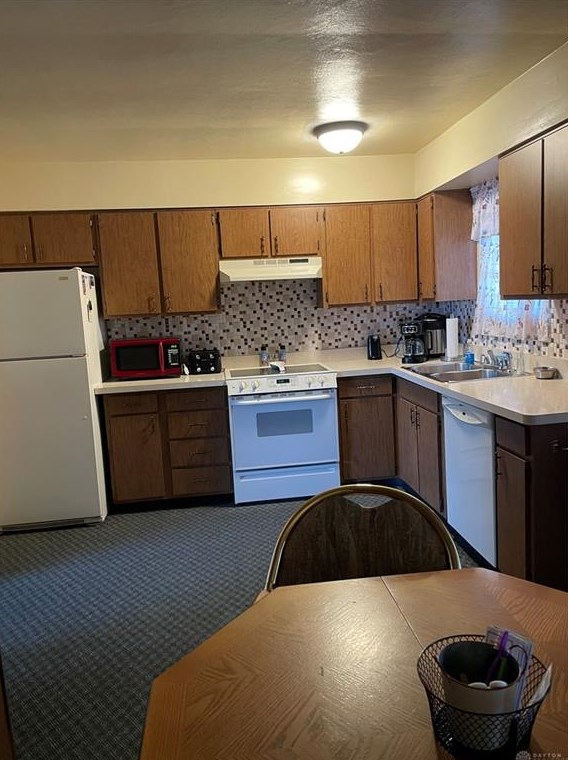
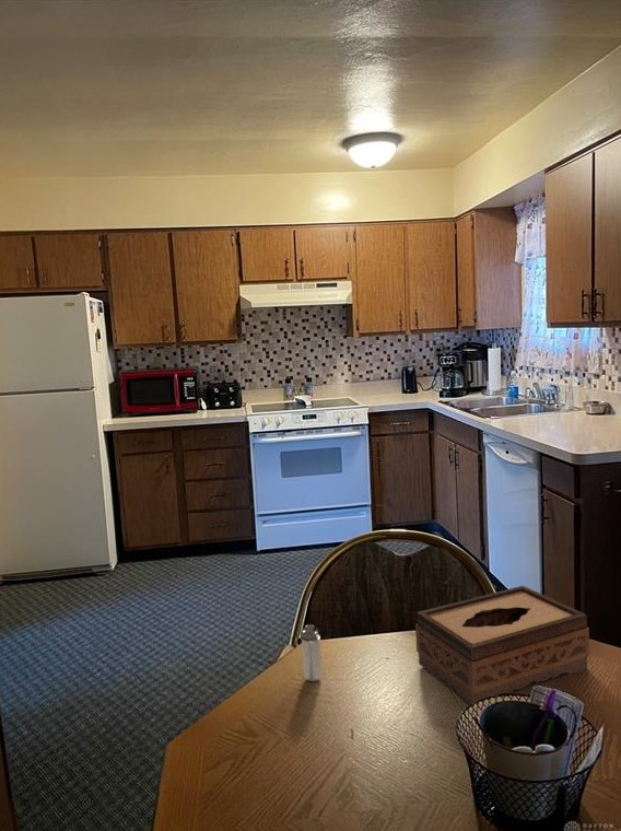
+ tissue box (500, 640)
+ shaker (312, 652)
